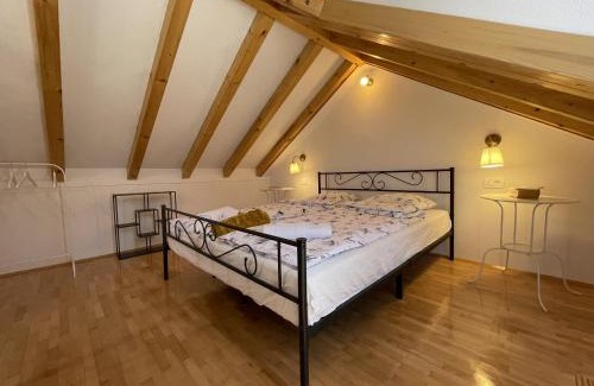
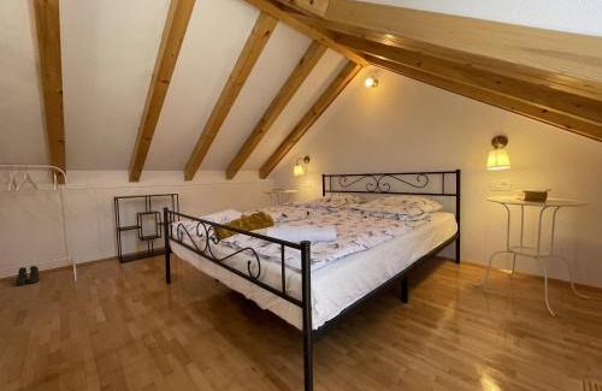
+ boots (25, 274)
